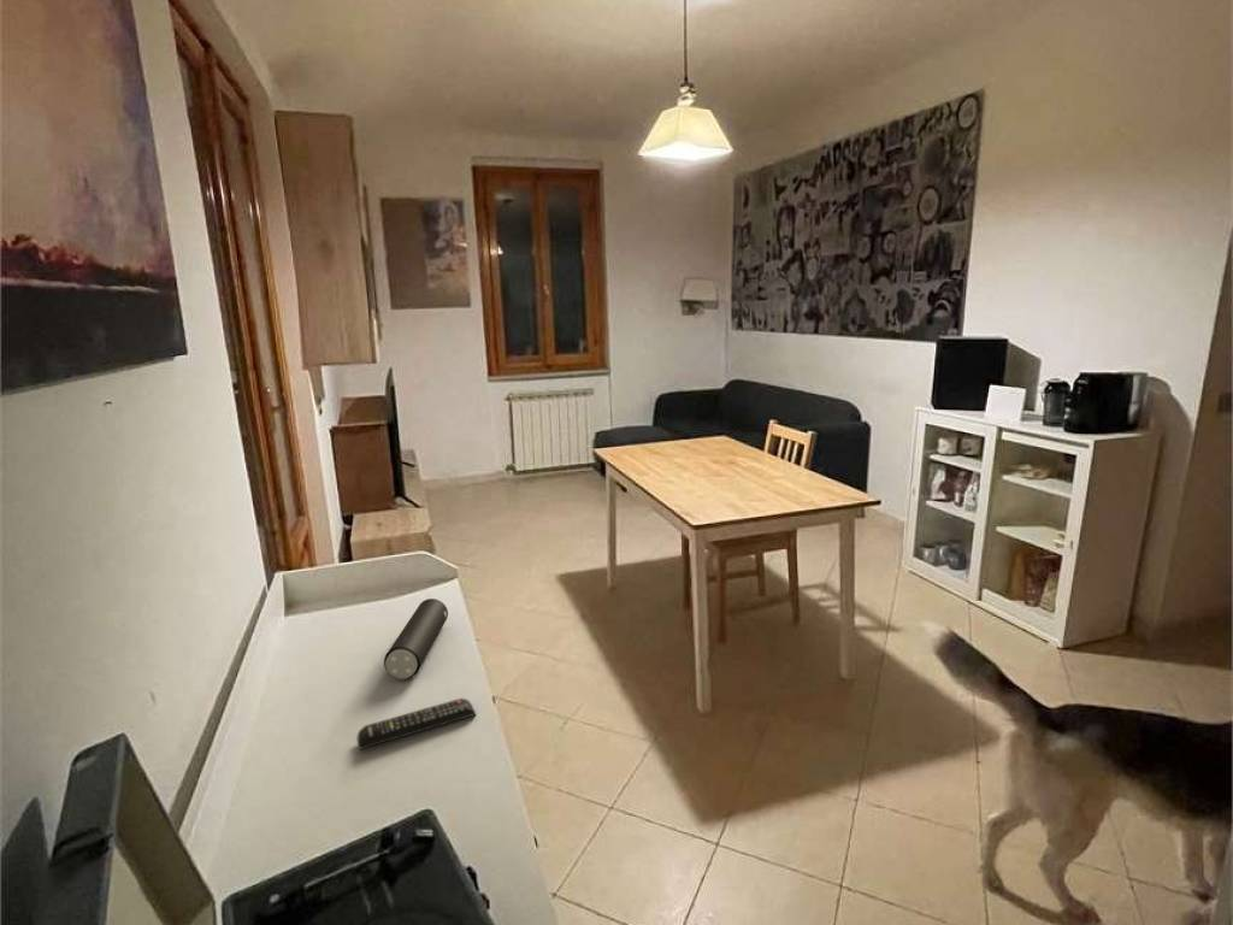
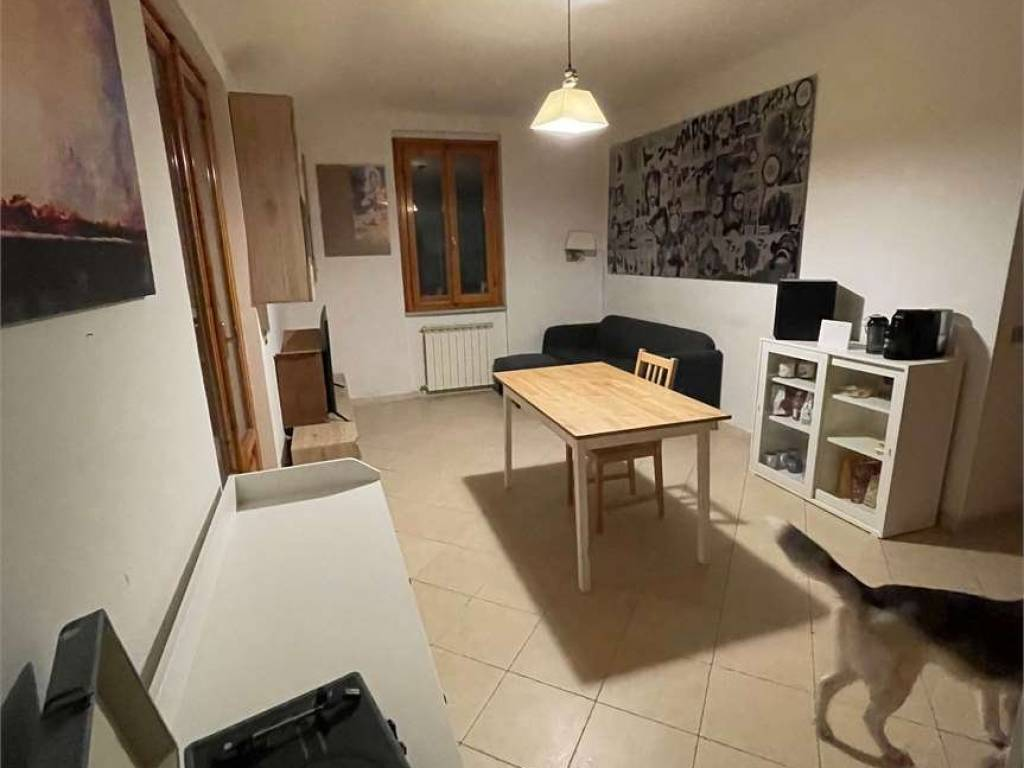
- remote control (418, 723)
- speaker (418, 636)
